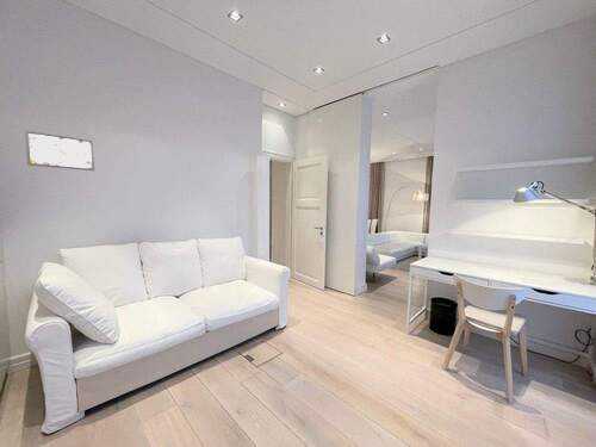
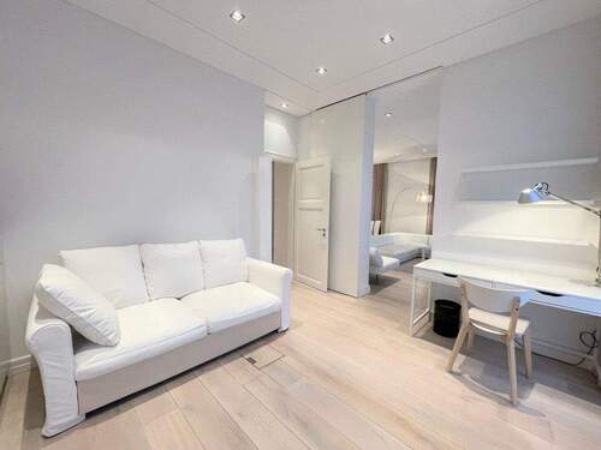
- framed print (62, 151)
